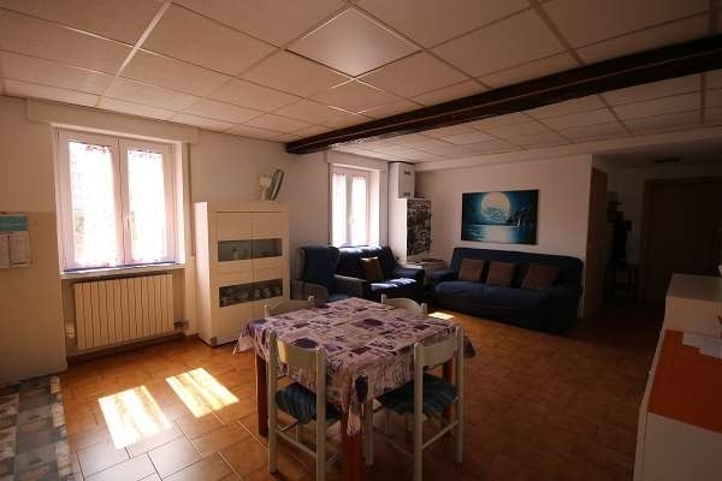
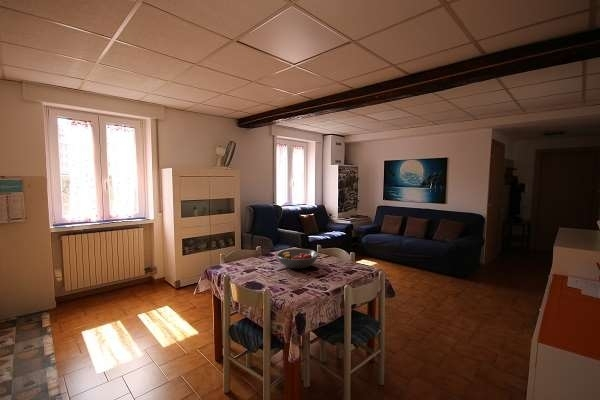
+ fruit bowl (297, 258)
